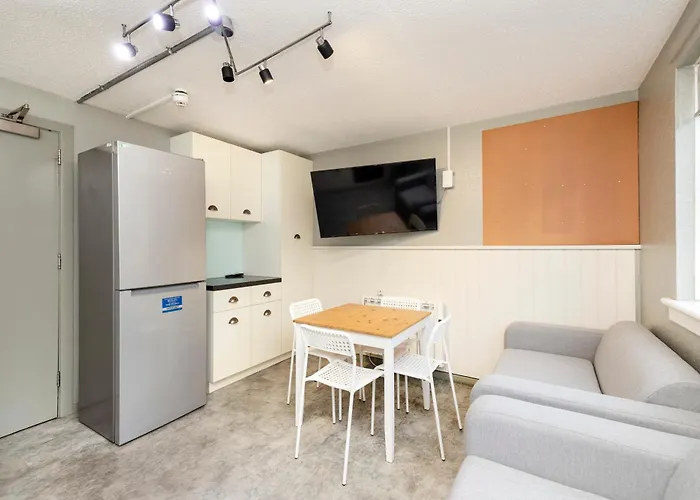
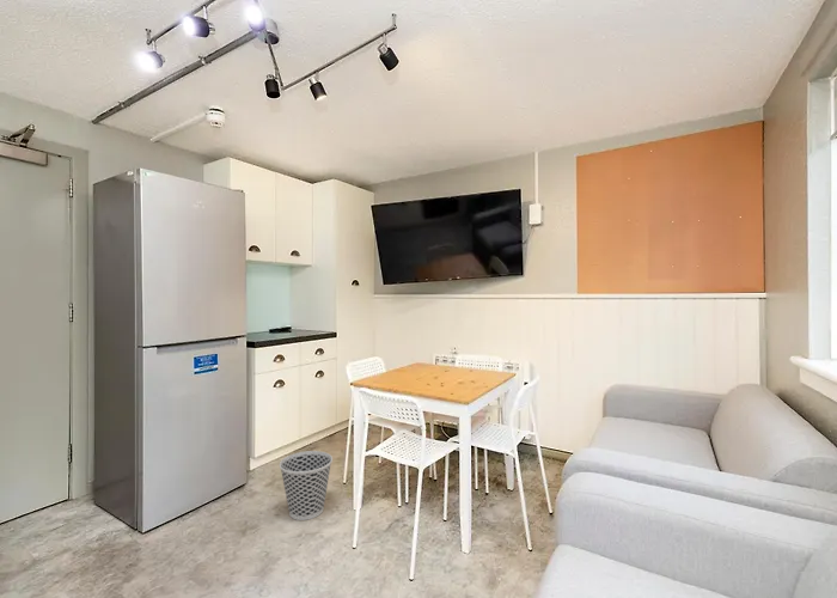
+ wastebasket (306, 486)
